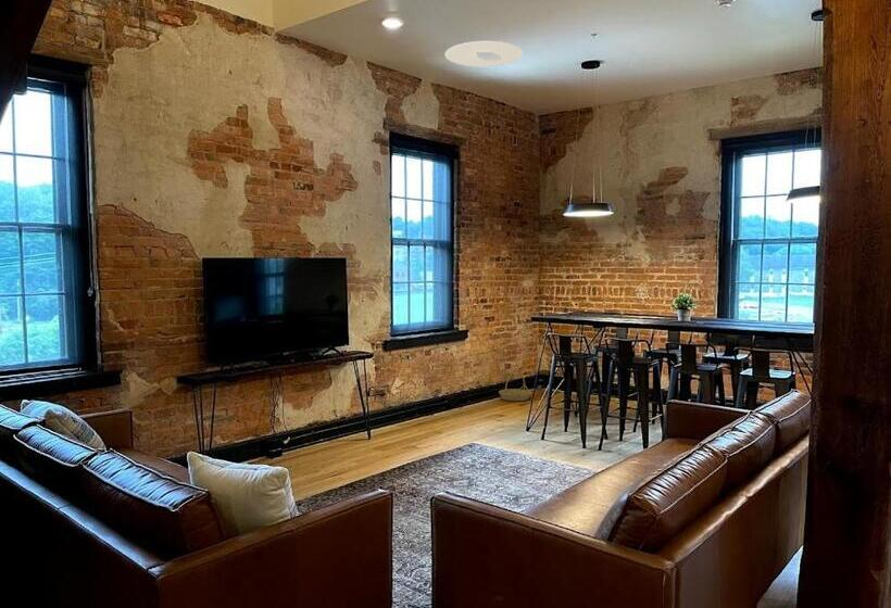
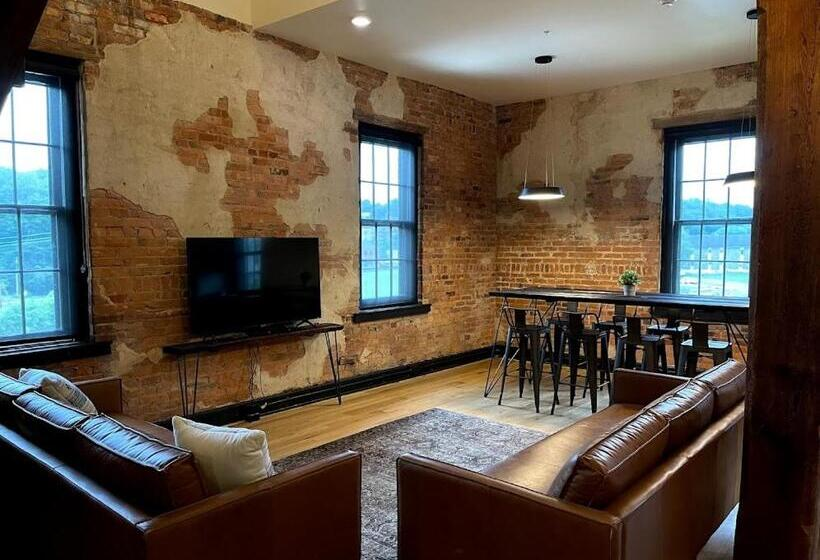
- basket (515, 389)
- ceiling light (484, 50)
